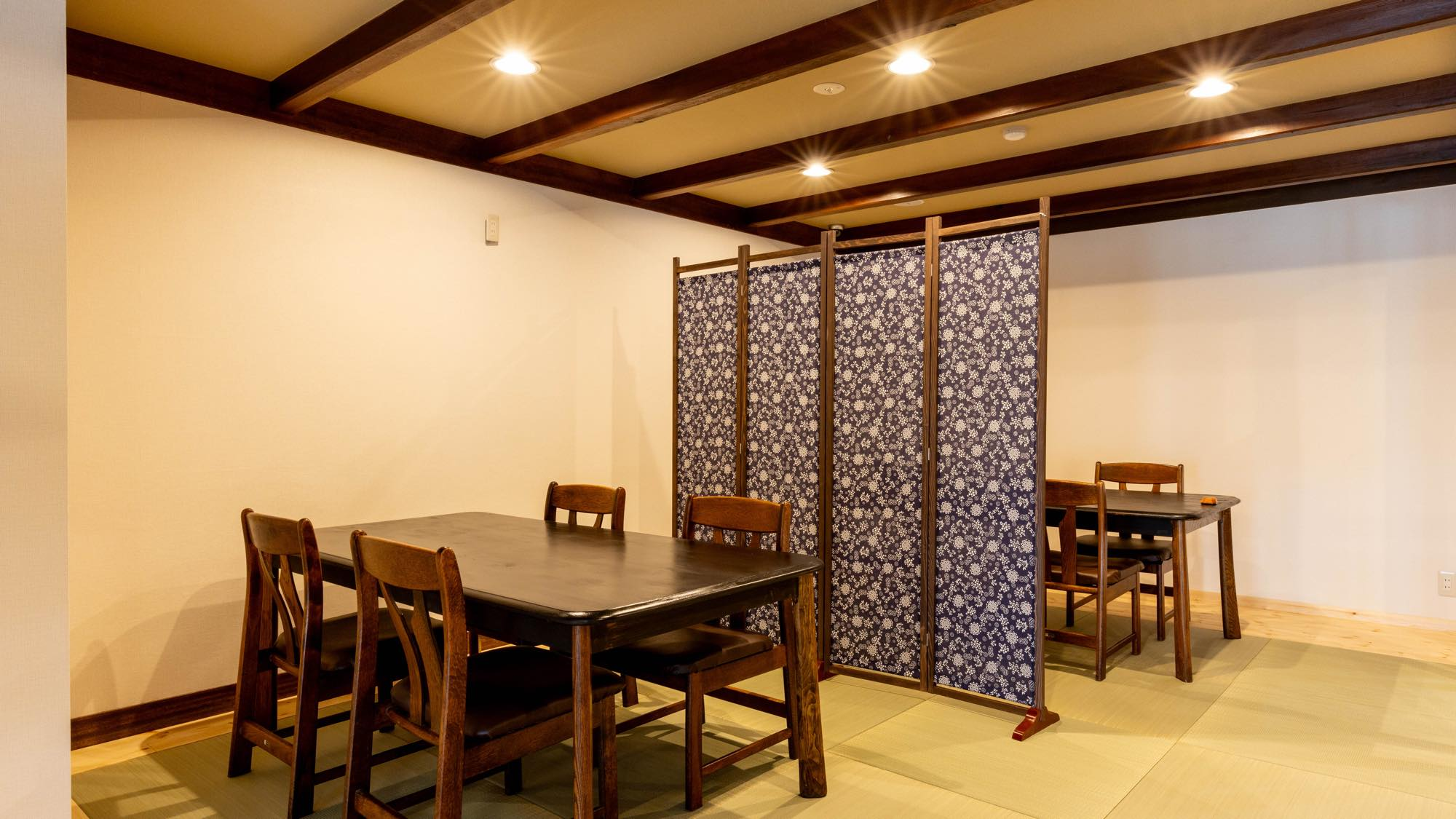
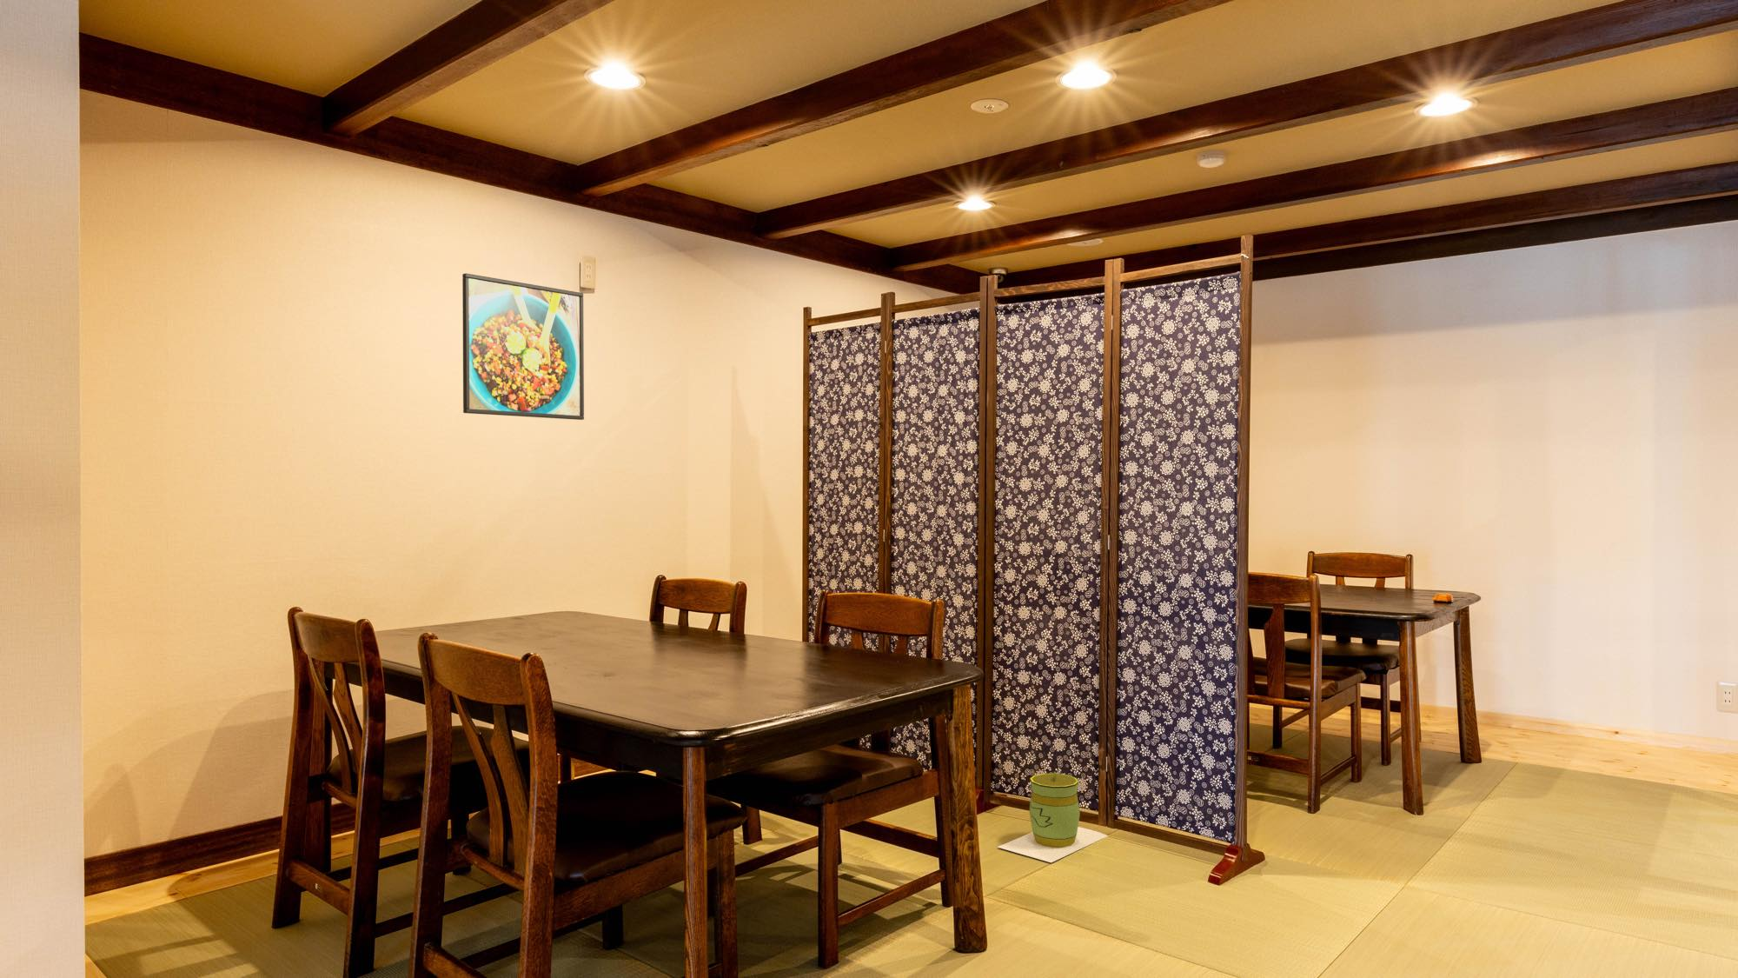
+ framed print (525, 350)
+ trash can (1054, 806)
